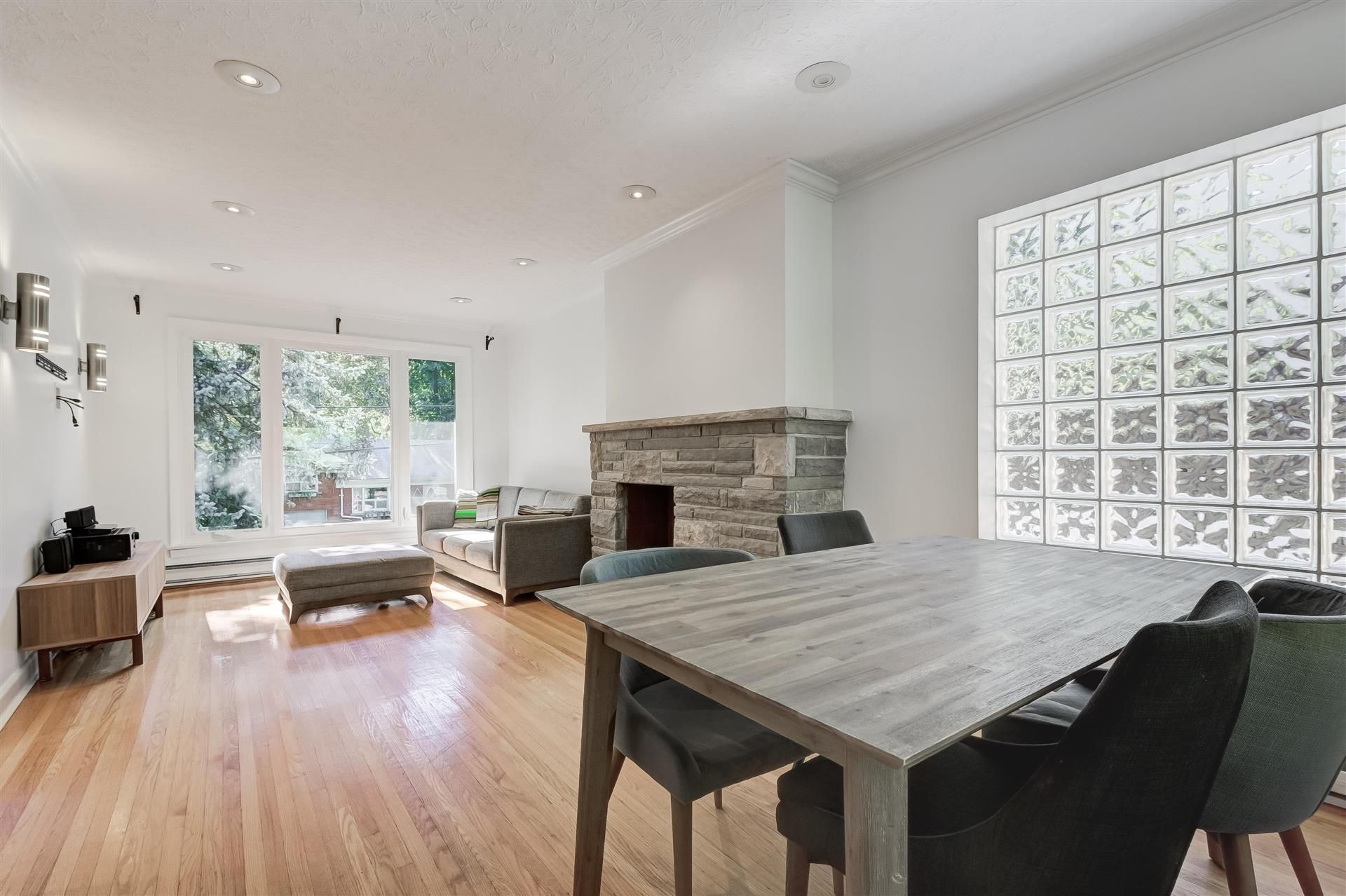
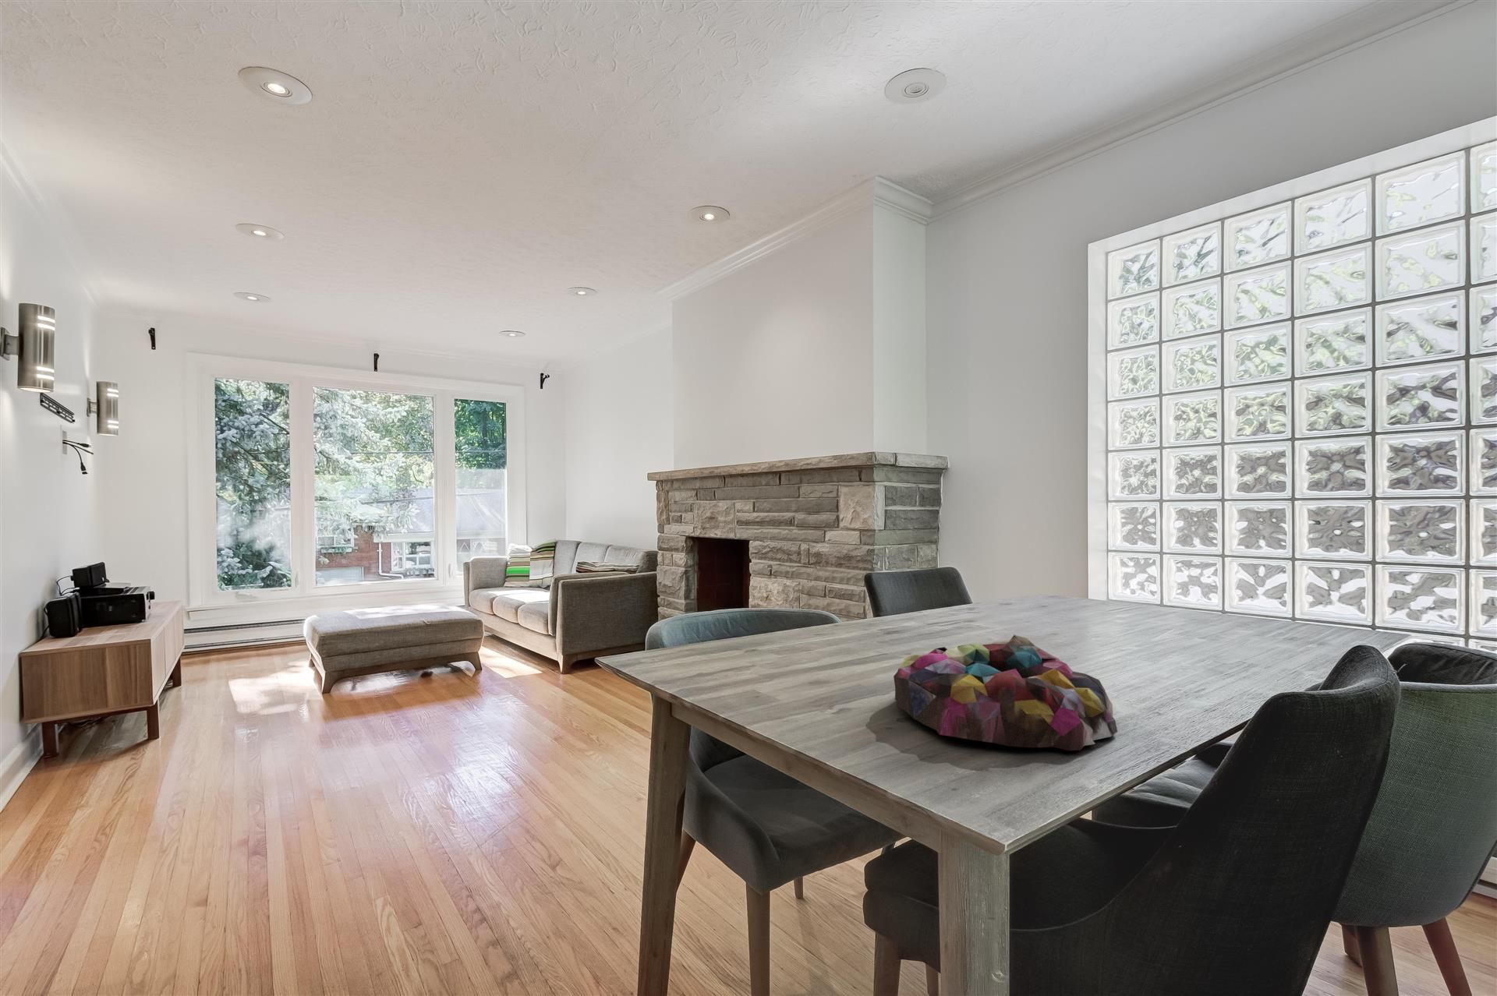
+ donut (997, 679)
